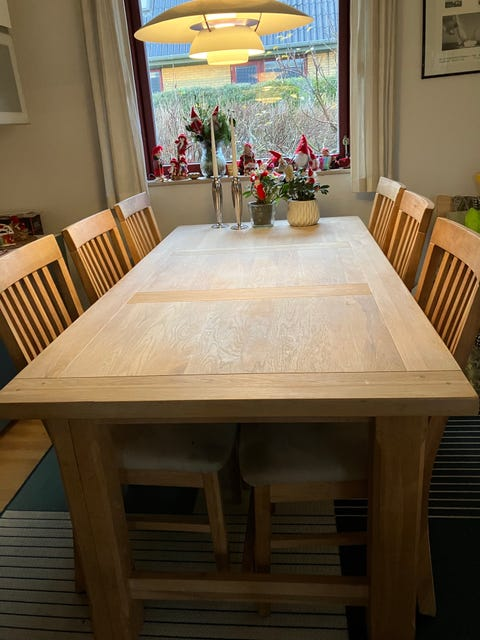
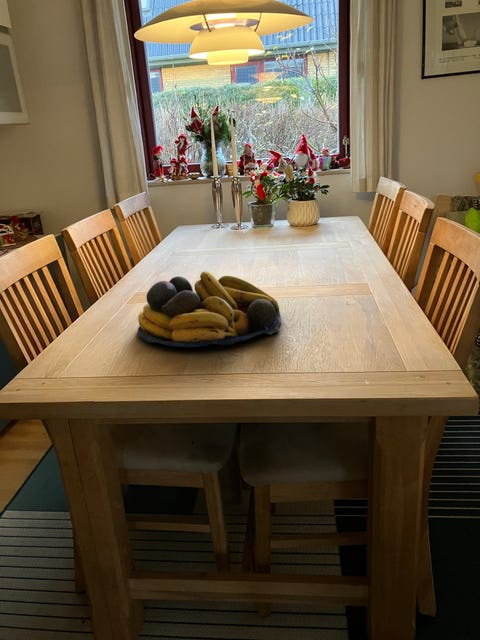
+ fruit bowl (206, 300)
